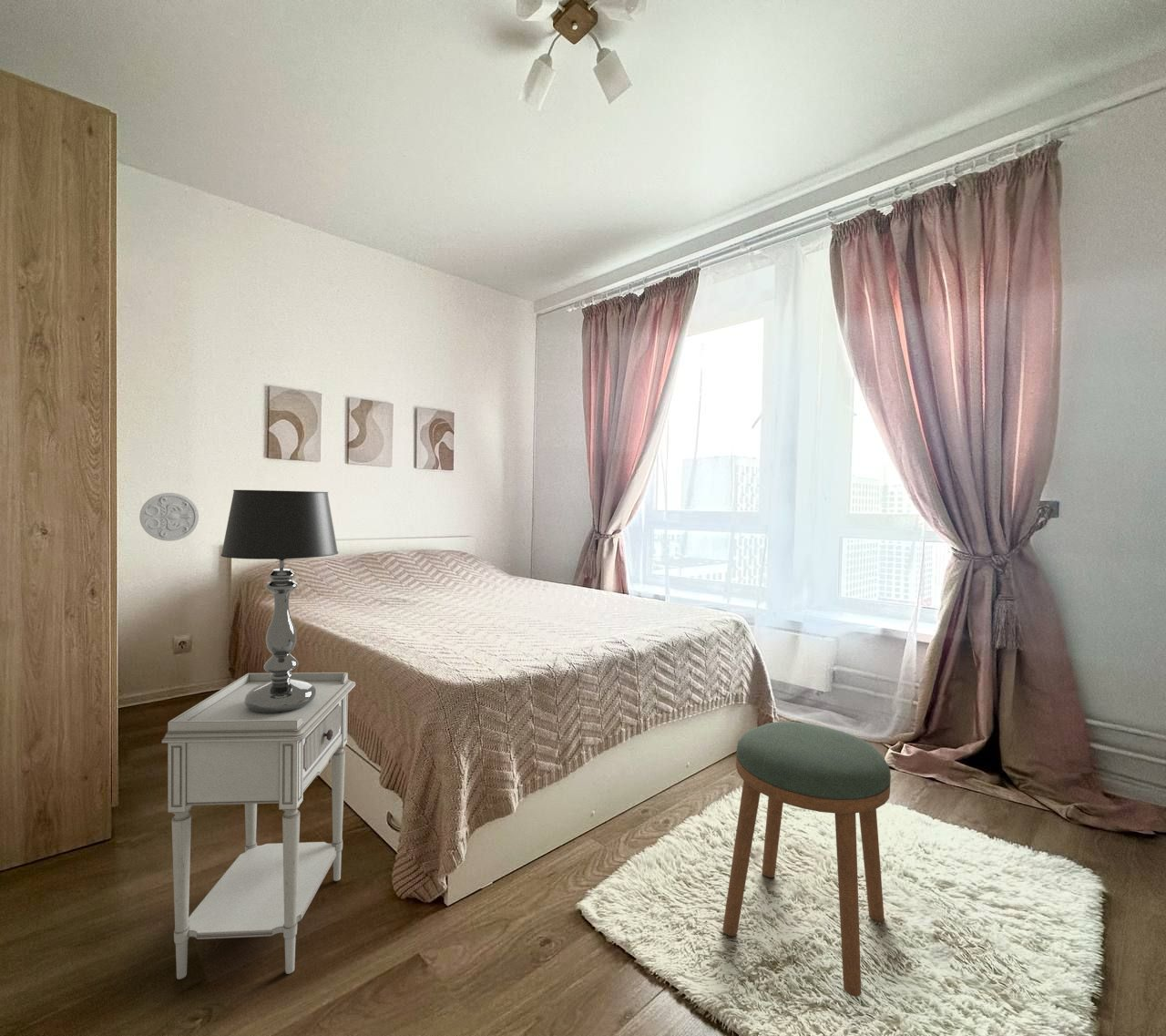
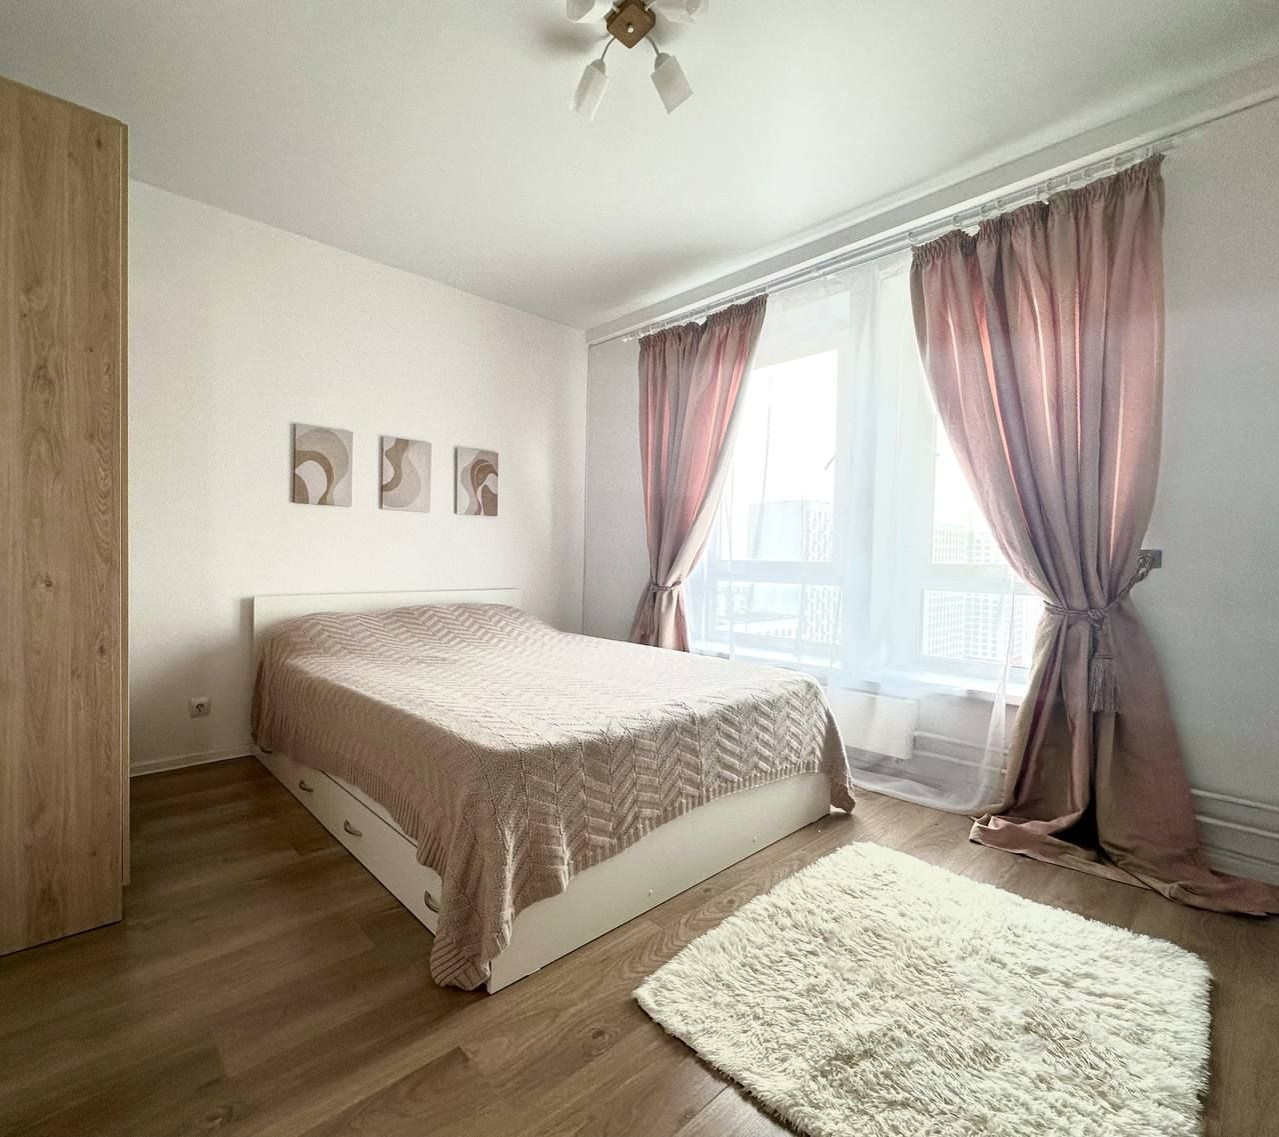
- stool (813, 810)
- nightstand (271, 803)
- decorative medallion (169, 517)
- table lamp (281, 597)
